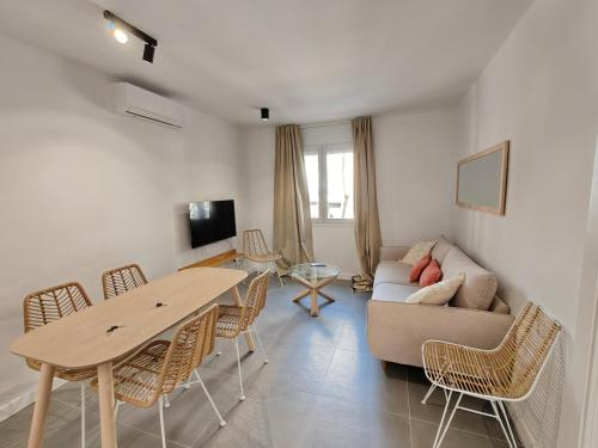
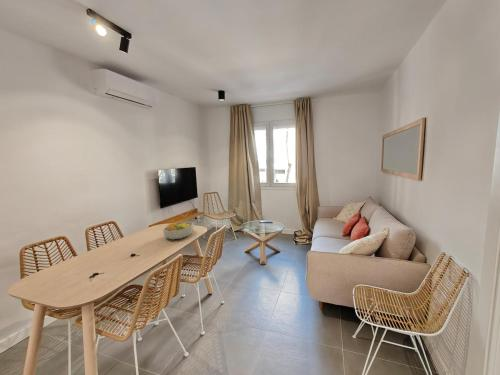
+ fruit bowl (179, 228)
